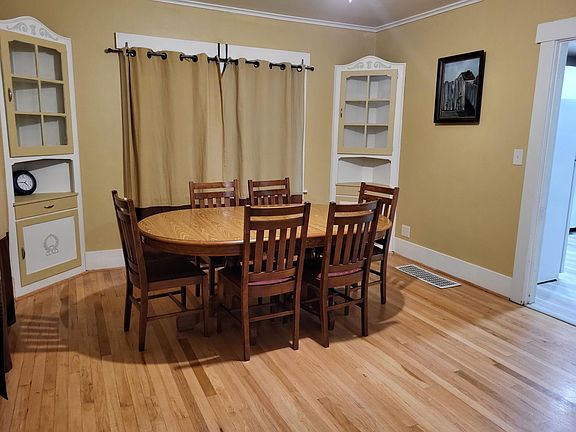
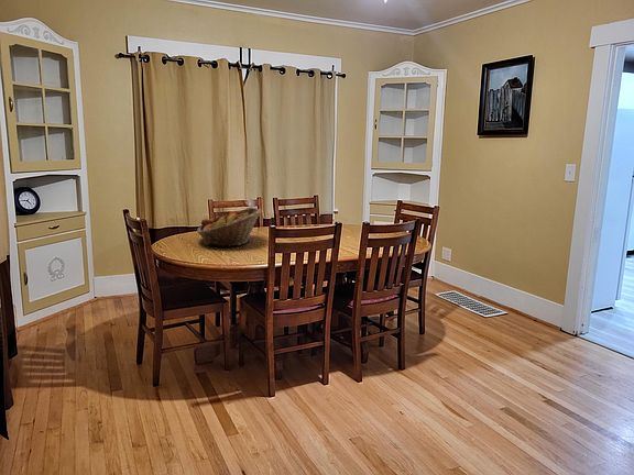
+ fruit basket (229, 225)
